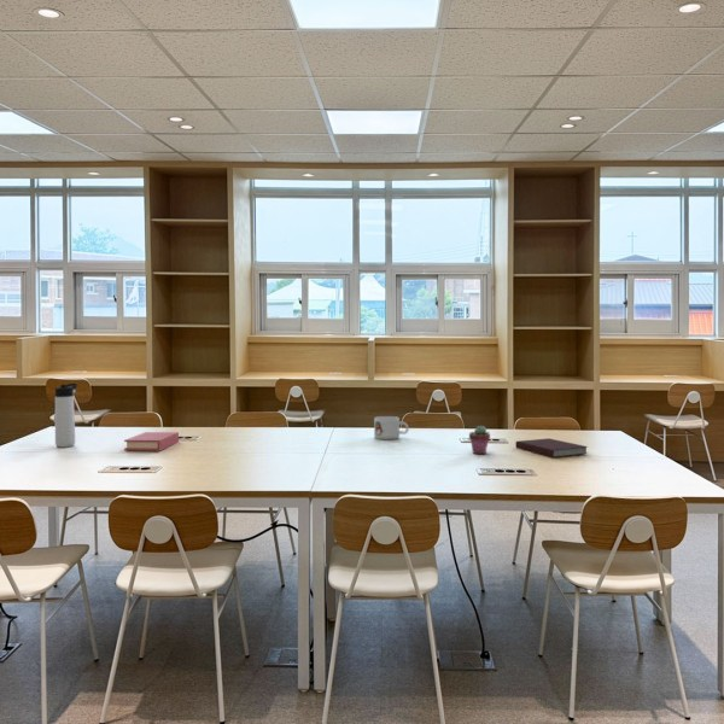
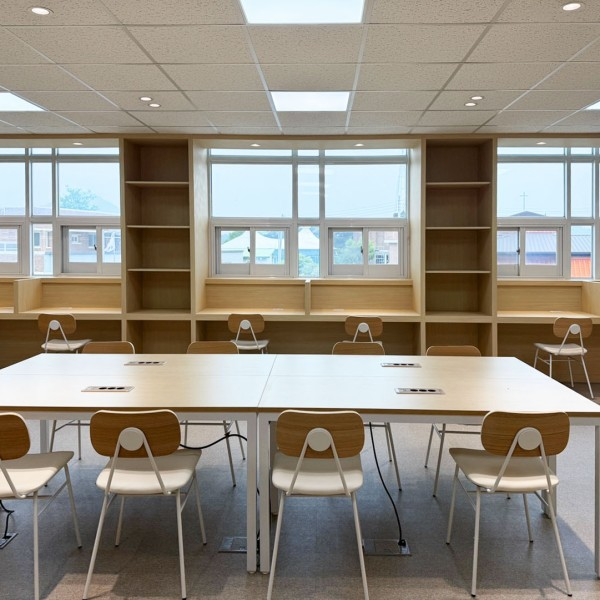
- thermos bottle (66, 414)
- mug (391, 427)
- notebook (550, 446)
- book (152, 440)
- potted succulent (479, 438)
